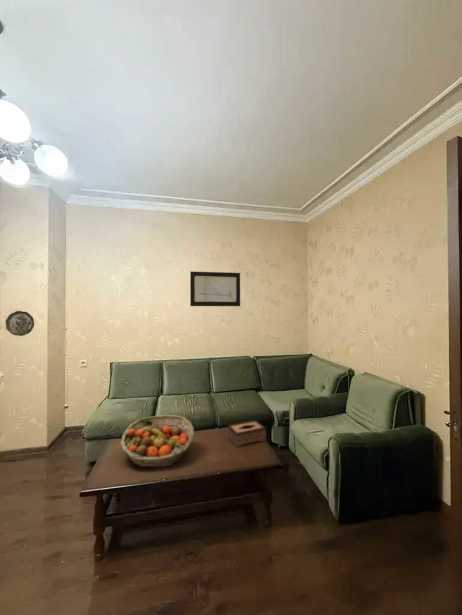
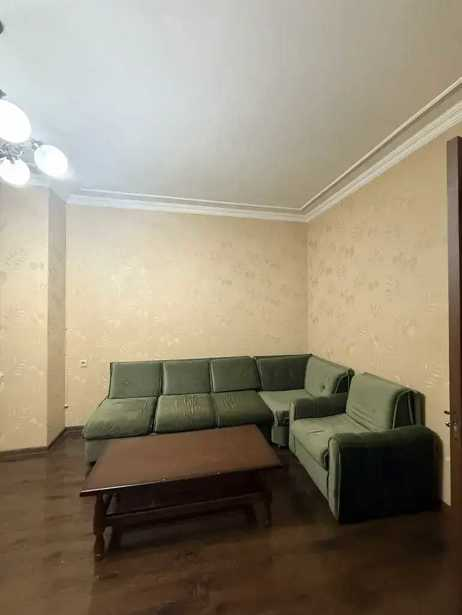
- wall art (215, 289)
- fruit basket (158, 440)
- decorative plate (20, 323)
- tissue box (246, 432)
